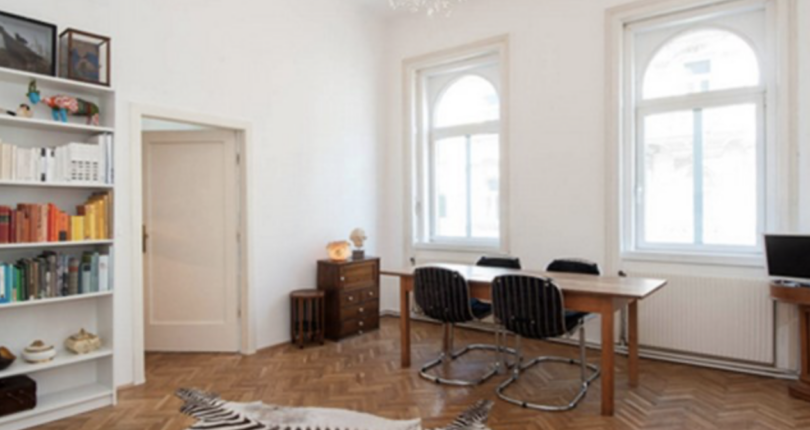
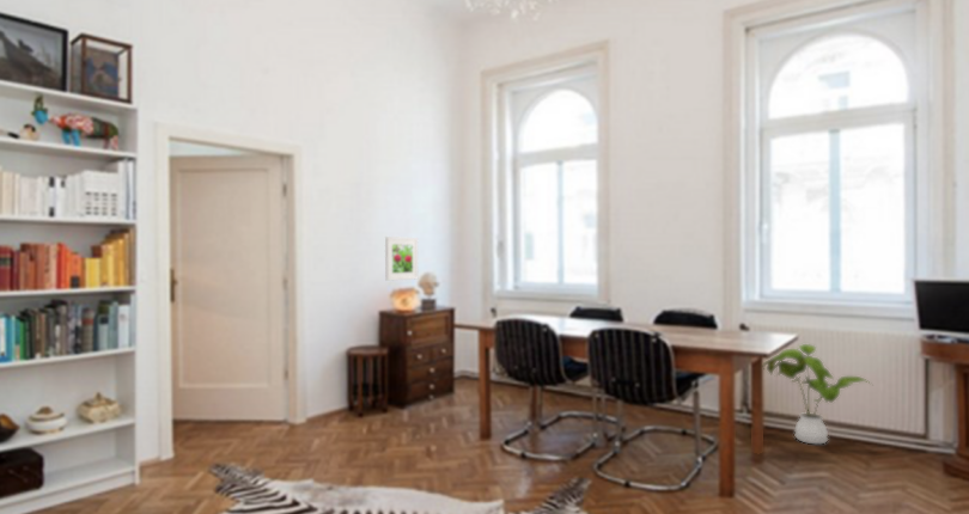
+ house plant (809, 394)
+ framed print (402, 258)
